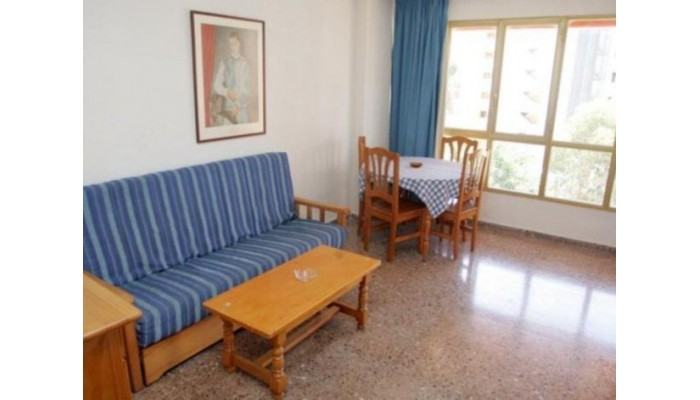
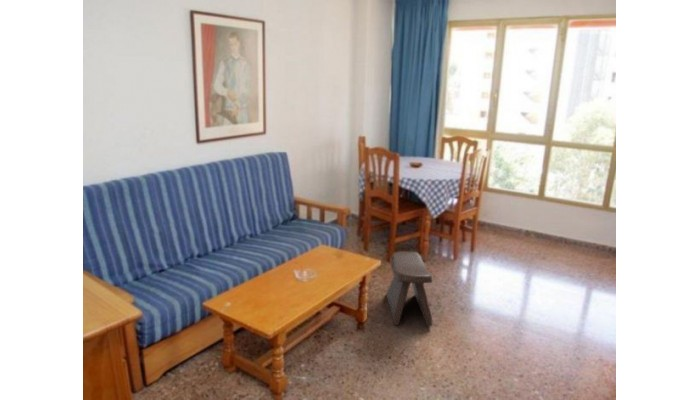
+ stool (408, 286)
